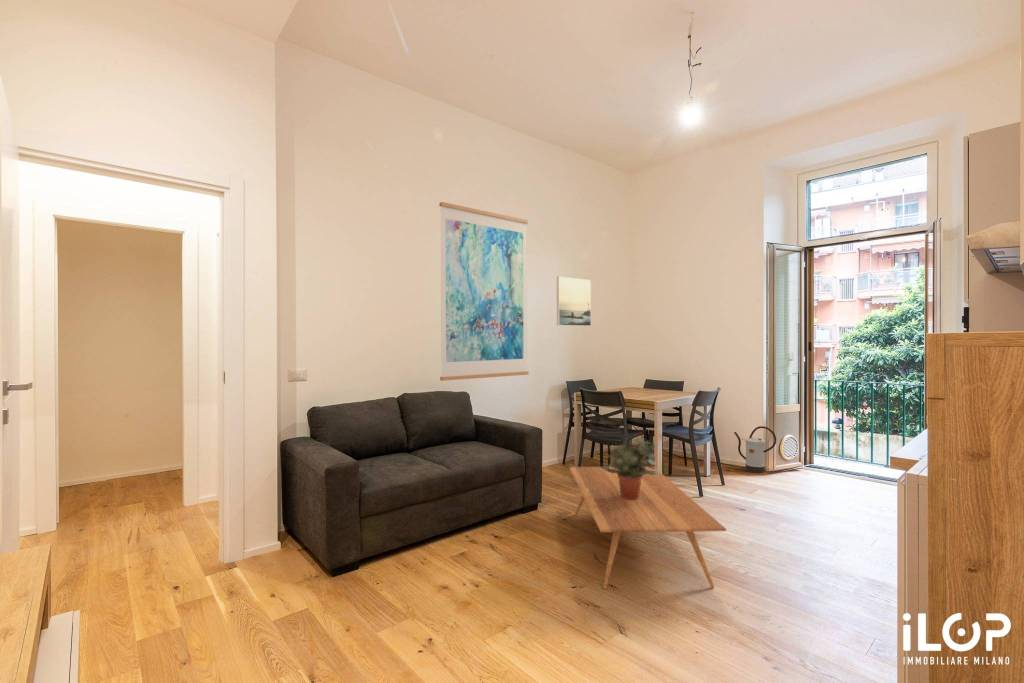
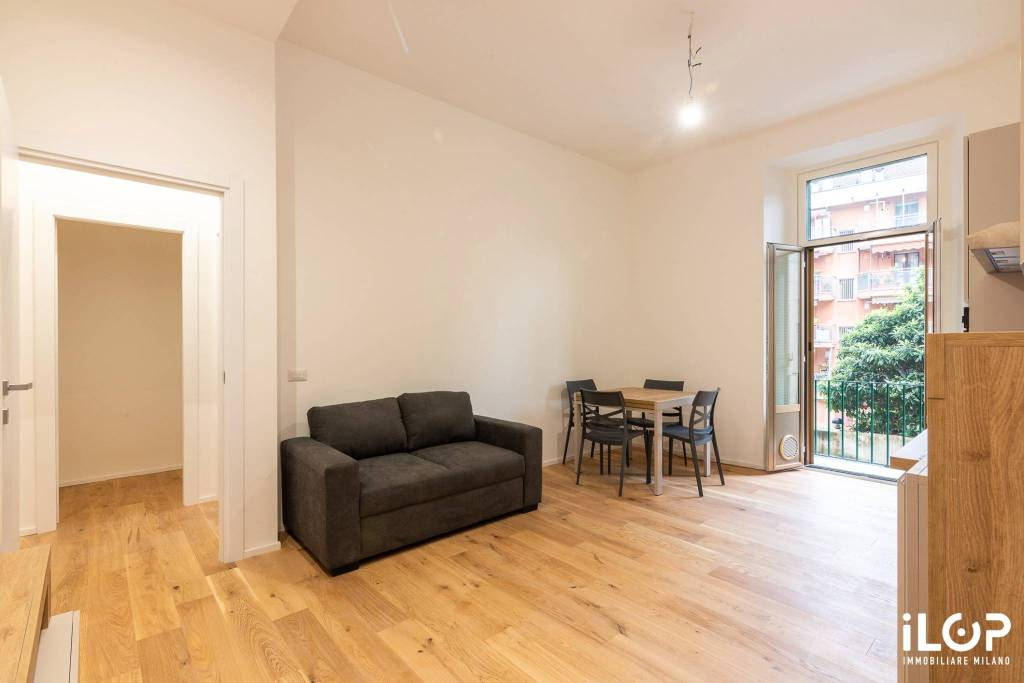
- coffee table (632, 518)
- potted plant (629, 468)
- watering can (754, 448)
- wall art (487, 294)
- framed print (574, 302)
